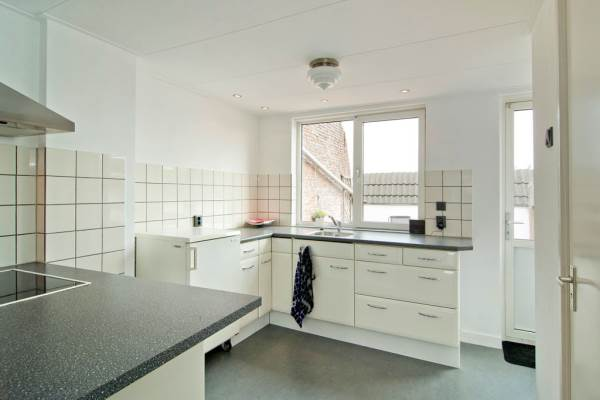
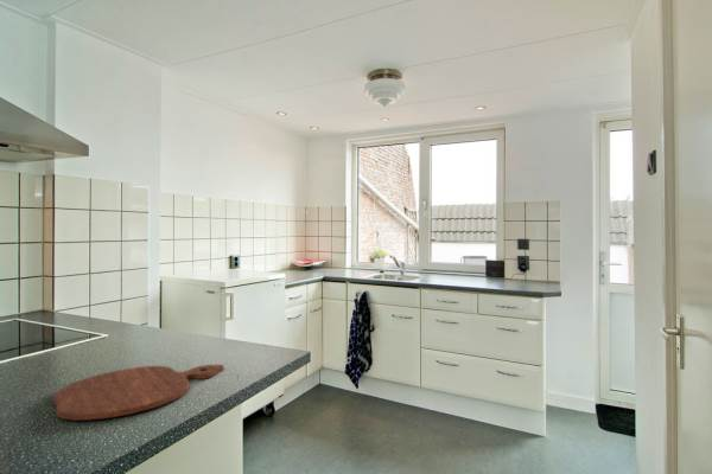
+ cutting board (150, 383)
